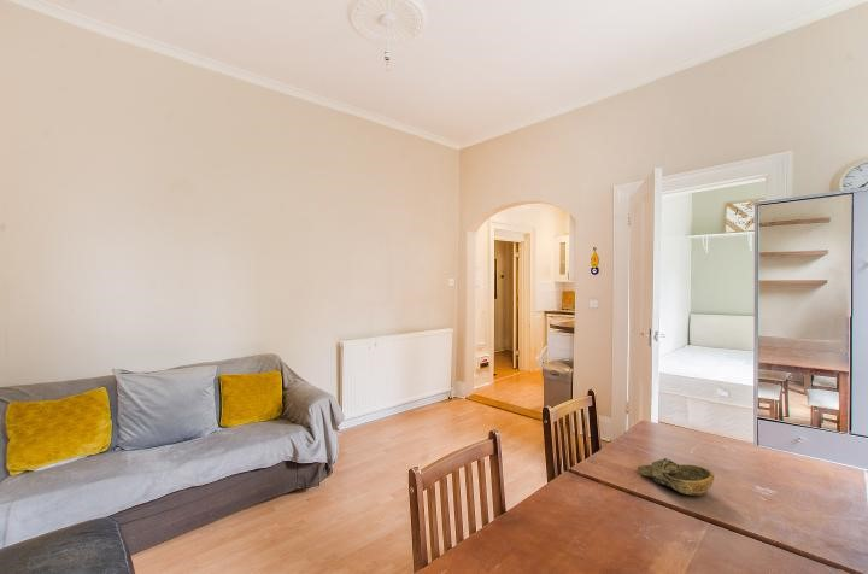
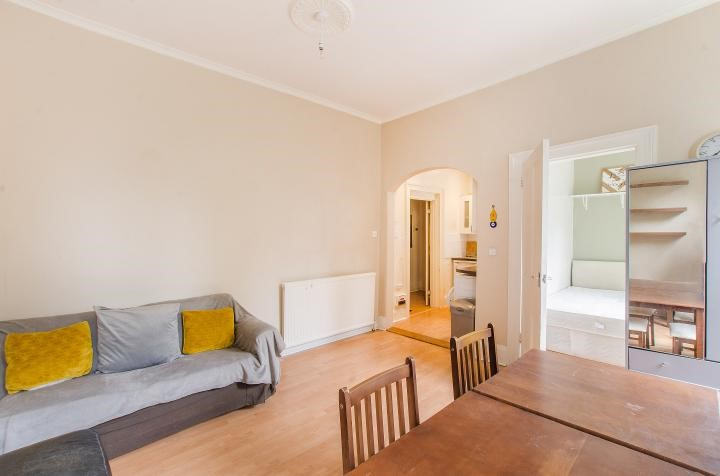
- decorative bowl (673, 473)
